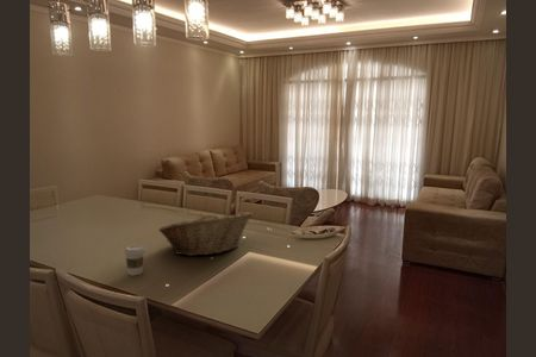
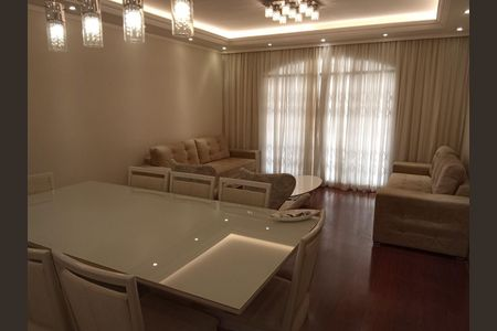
- coffee cup (135, 259)
- fruit basket (207, 228)
